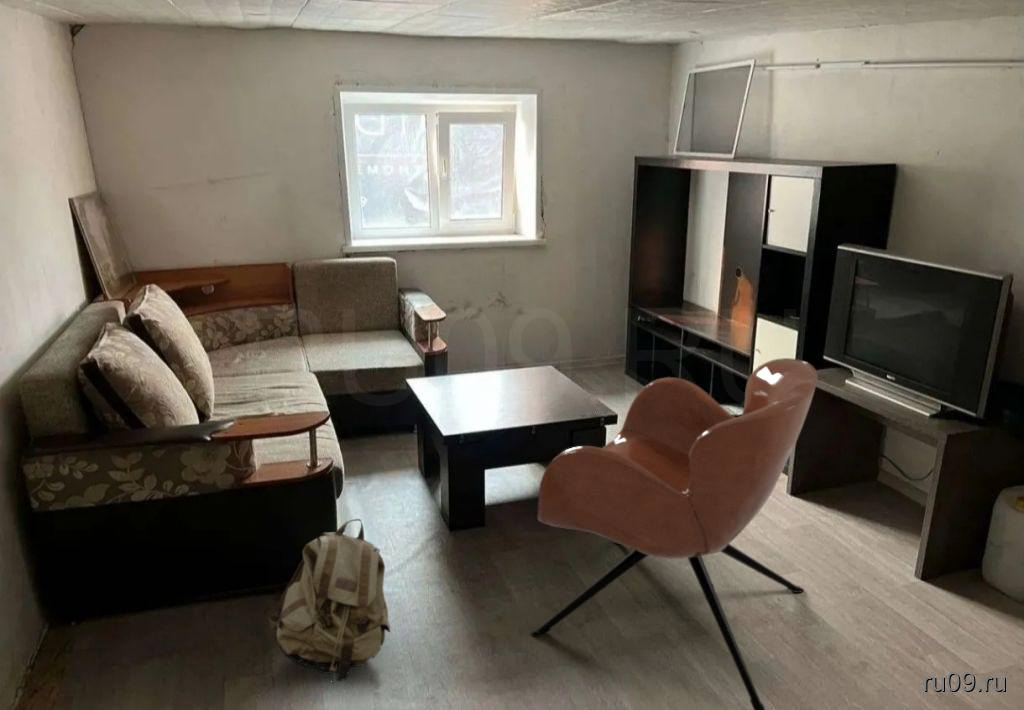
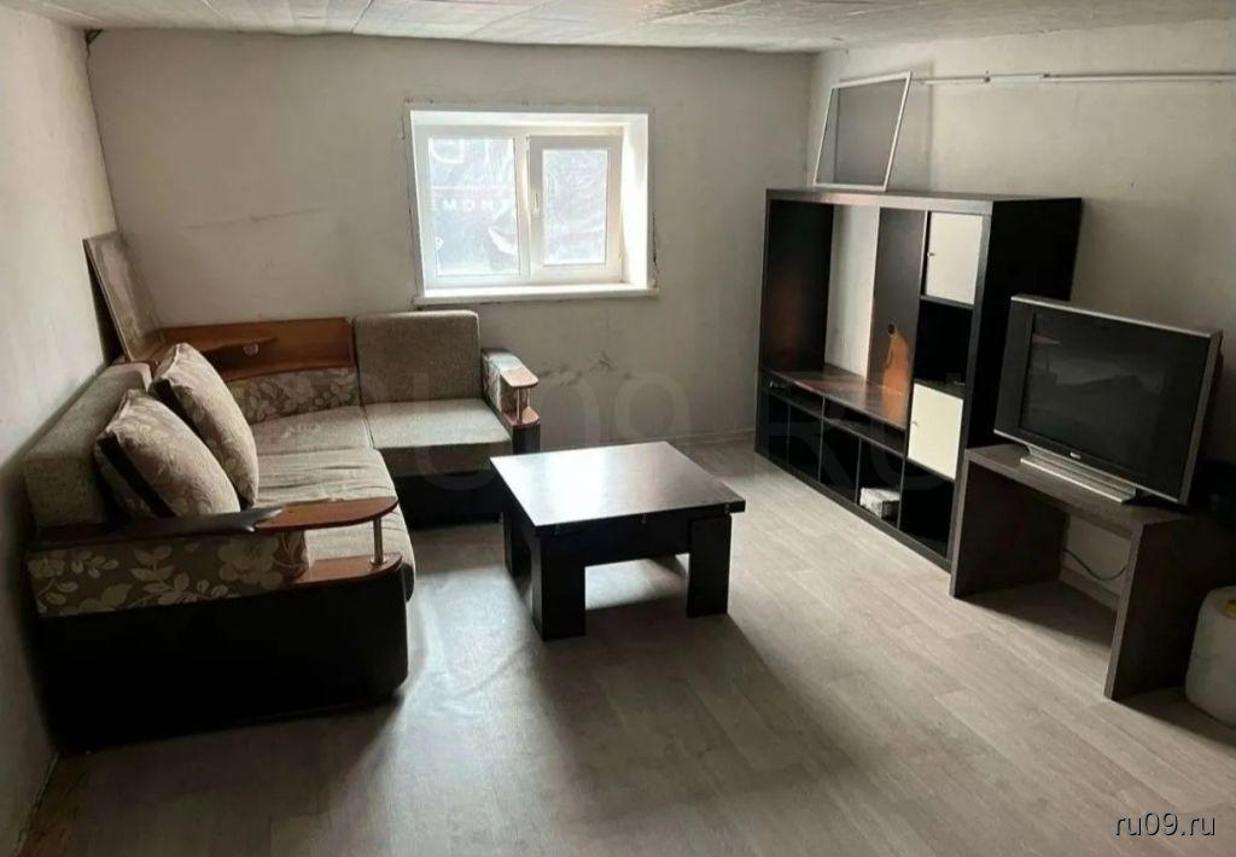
- armchair (677, 494)
- backpack (328, 591)
